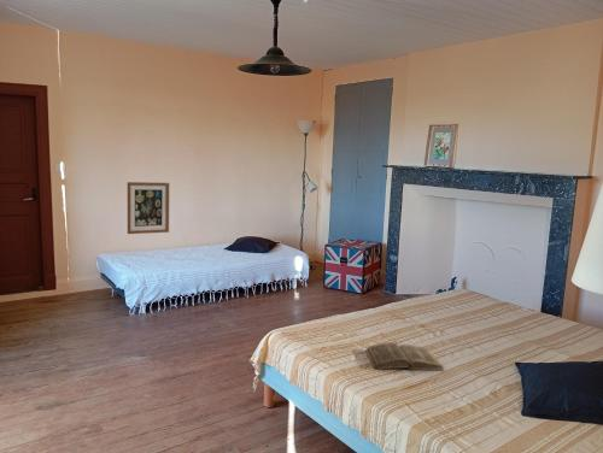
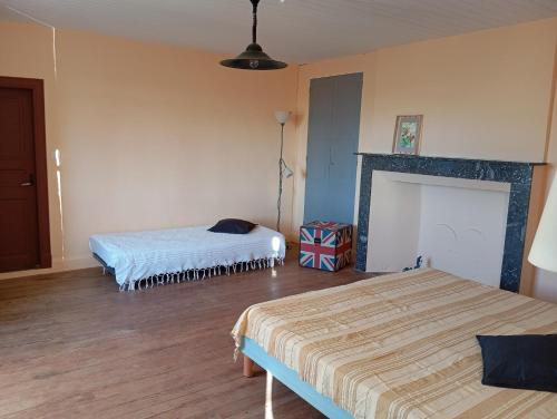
- wall art (148, 207)
- book (403, 354)
